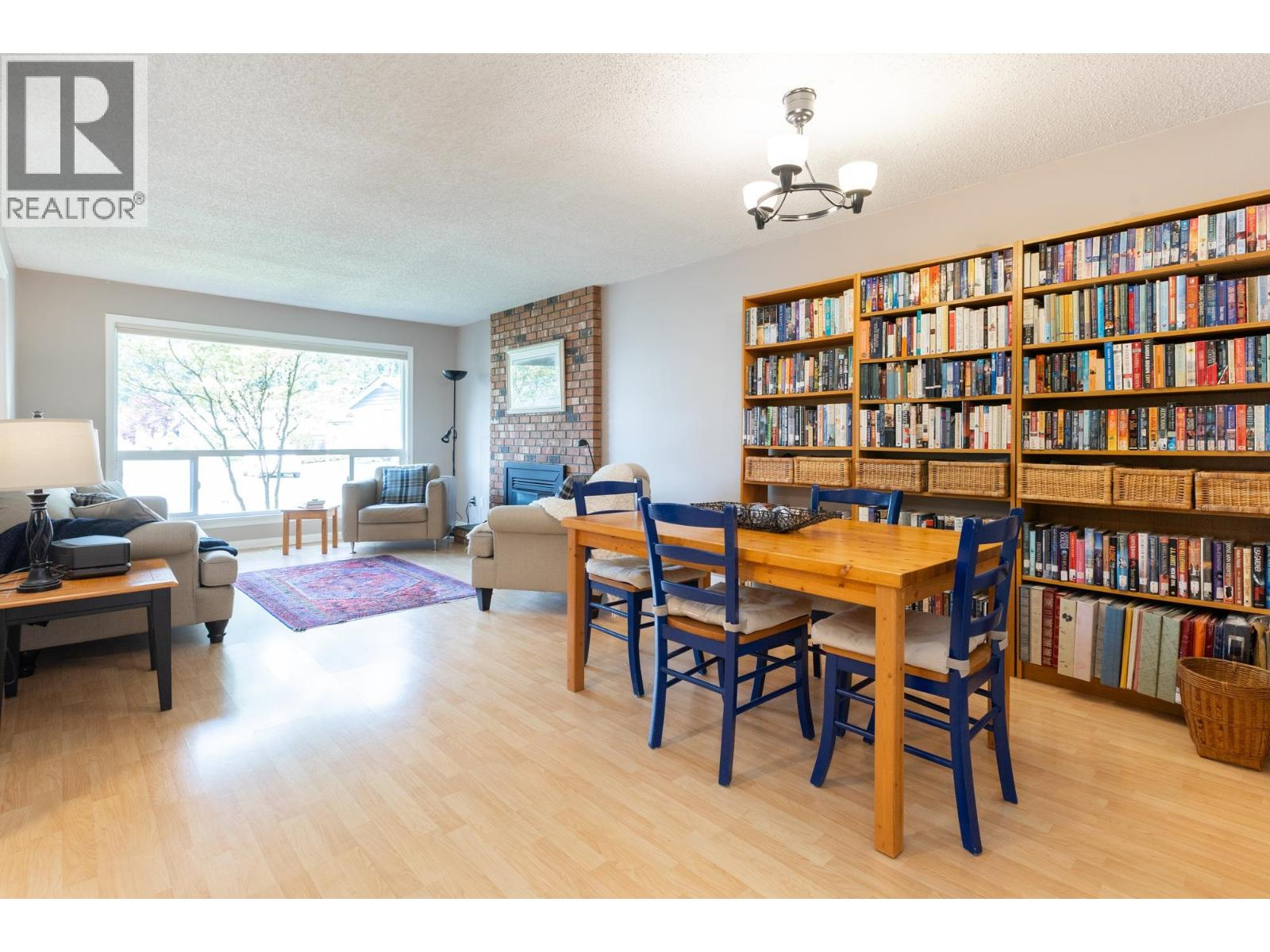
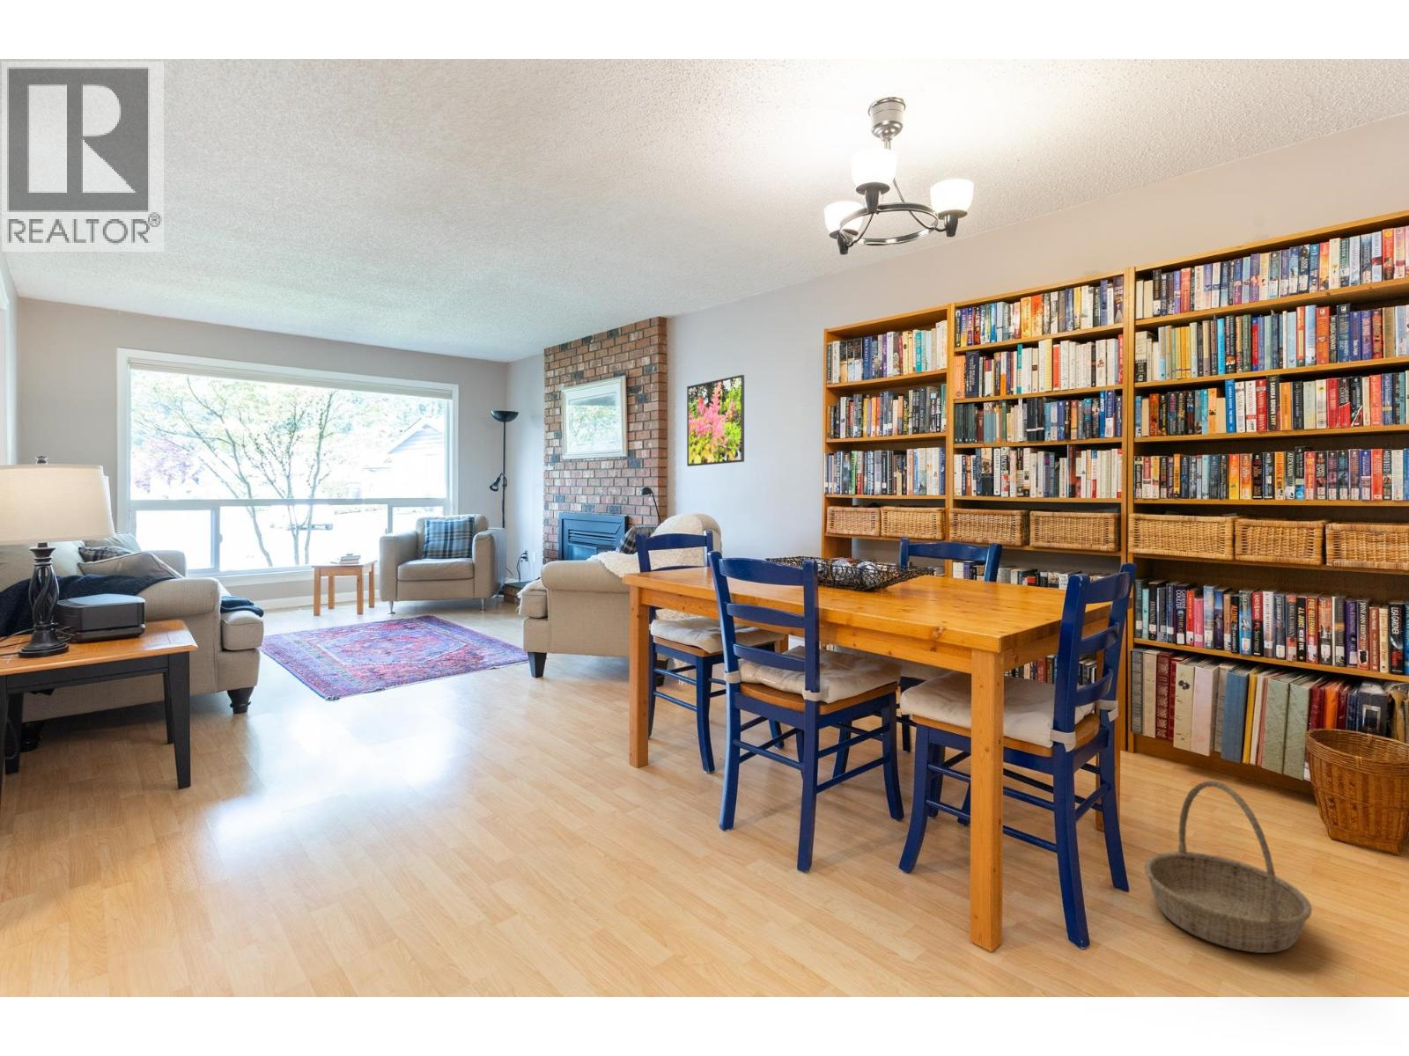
+ basket (1223, 857)
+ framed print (714, 423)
